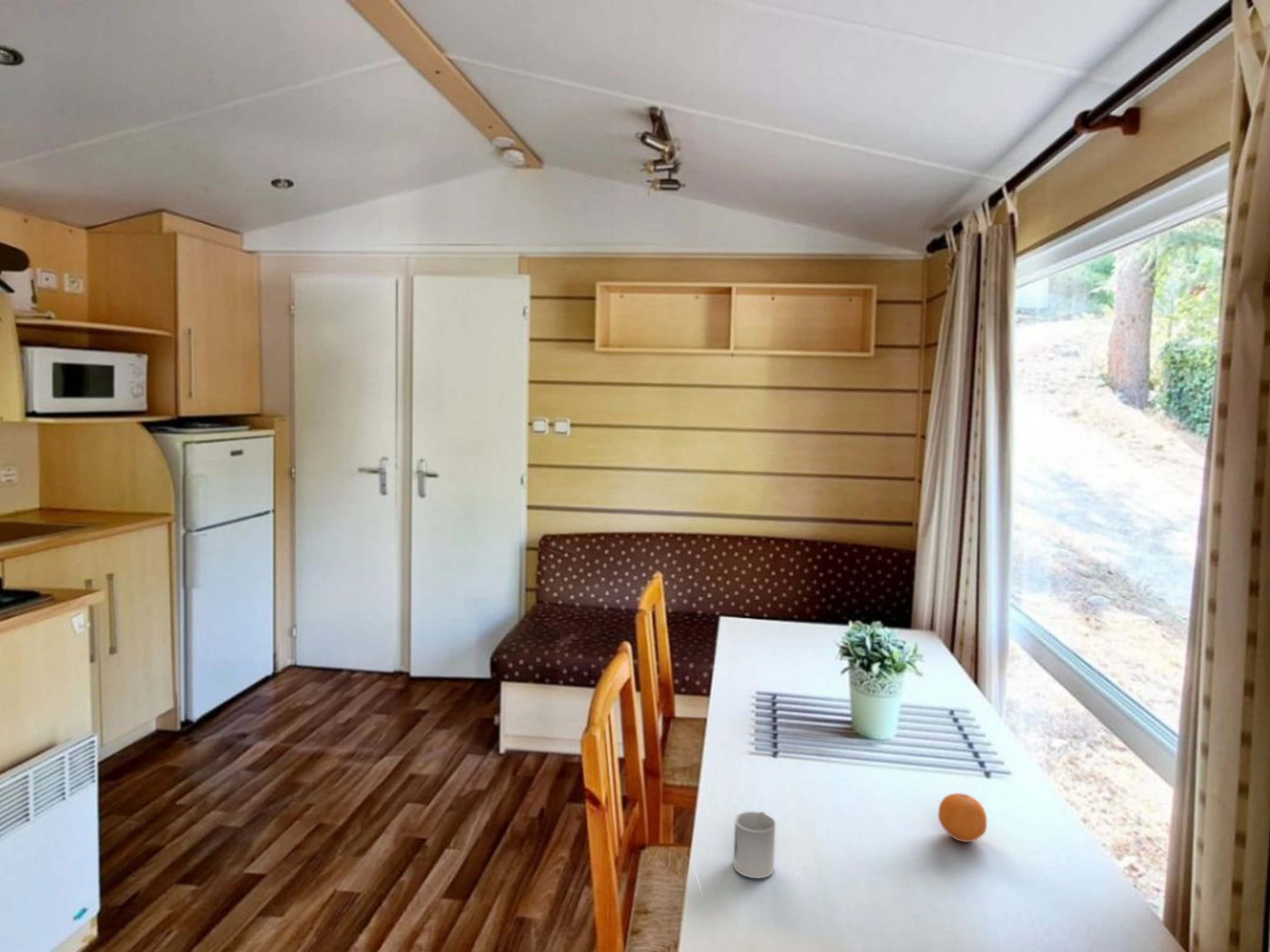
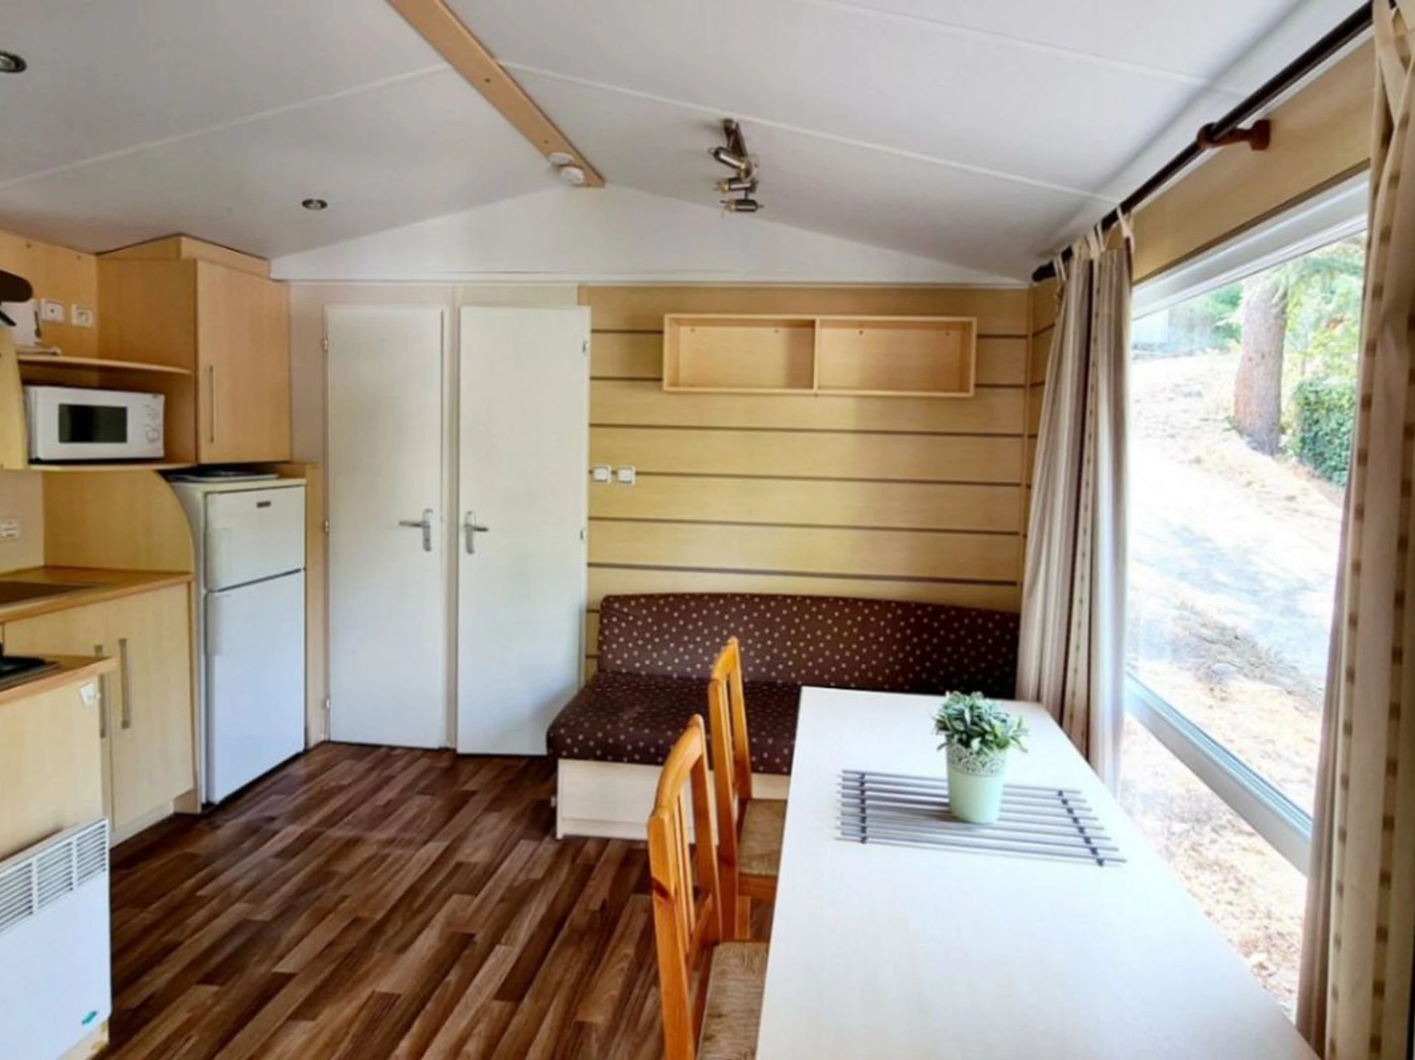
- cup (756, 840)
- fruit (962, 817)
